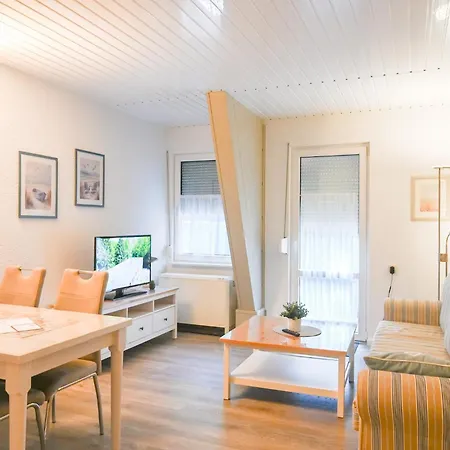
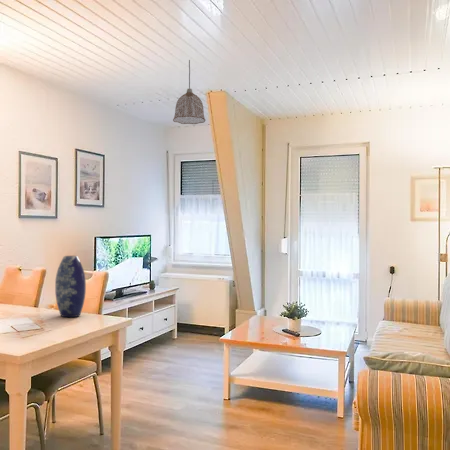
+ pendant lamp (189, 90)
+ vase (70, 285)
